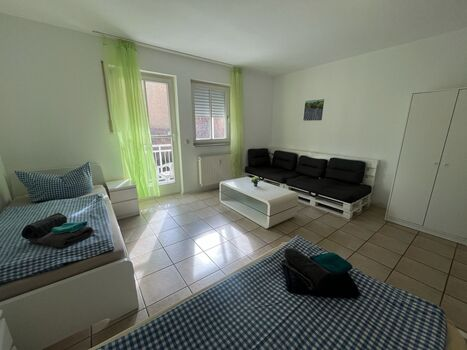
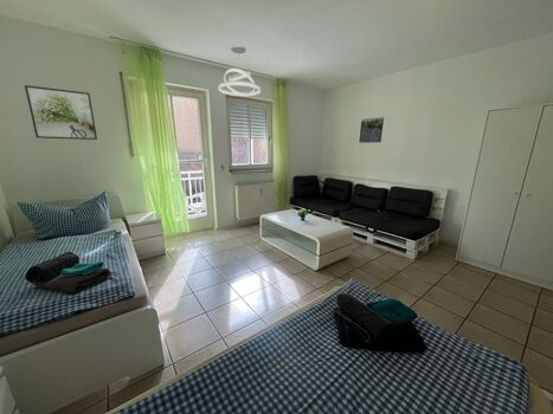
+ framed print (63, 114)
+ pendant light (239, 71)
